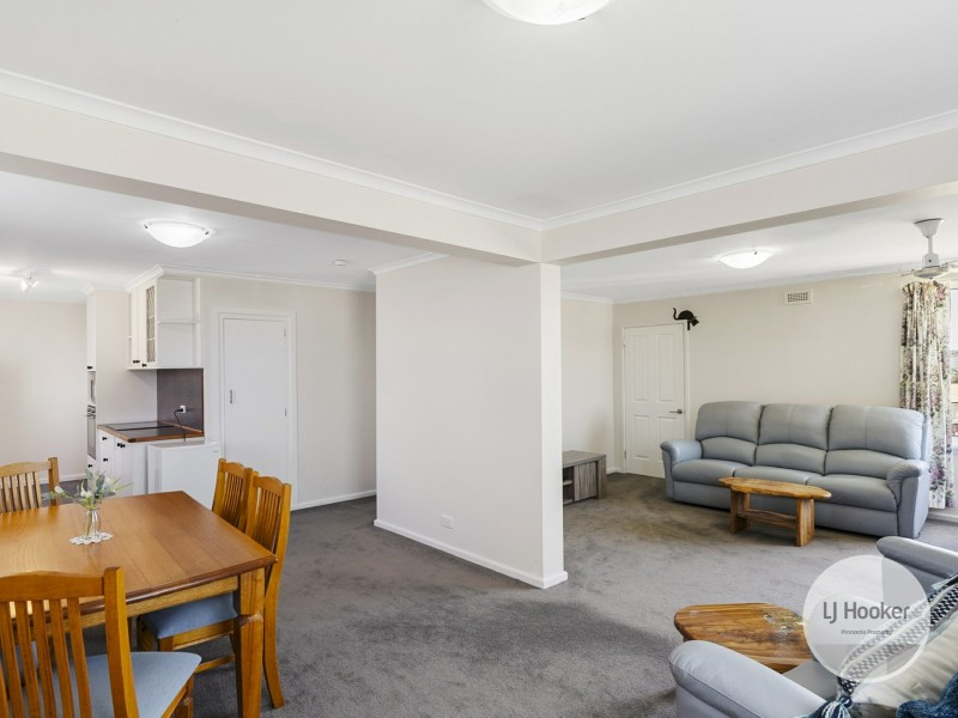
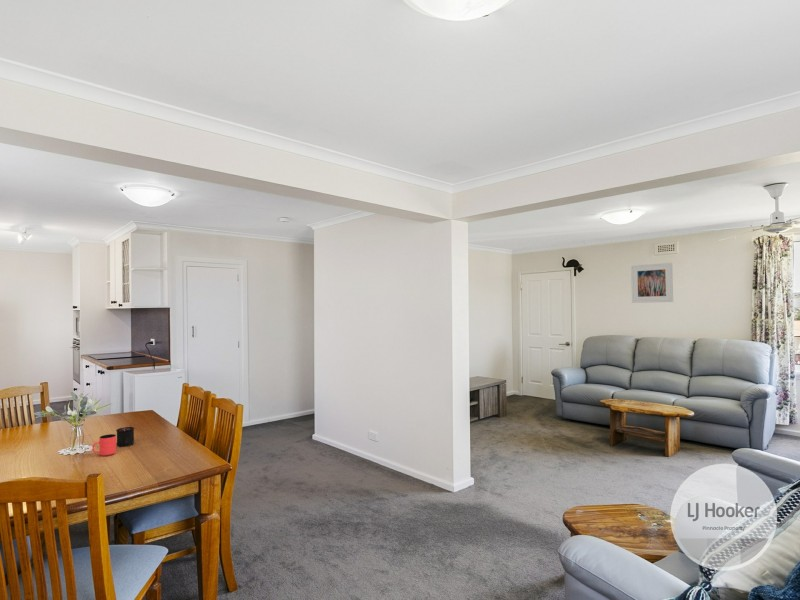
+ cup (104, 445)
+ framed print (651, 283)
+ candle (125, 433)
